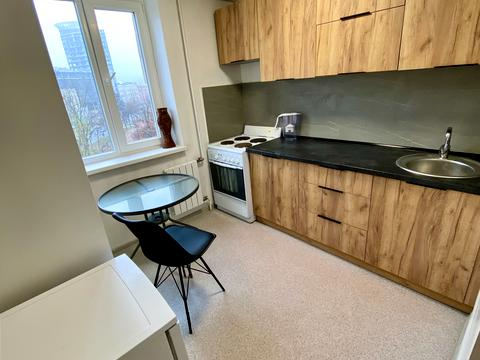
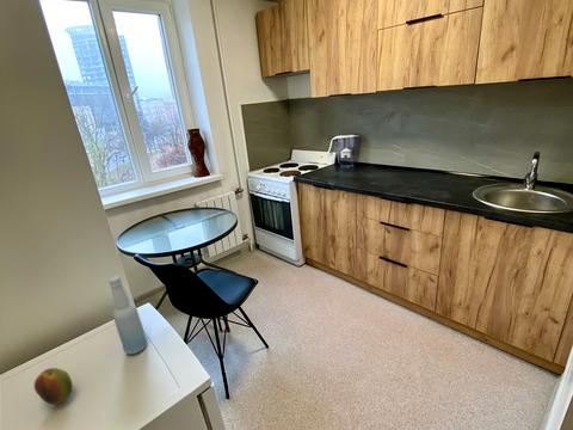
+ bottle (125, 314)
+ fruit (54, 386)
